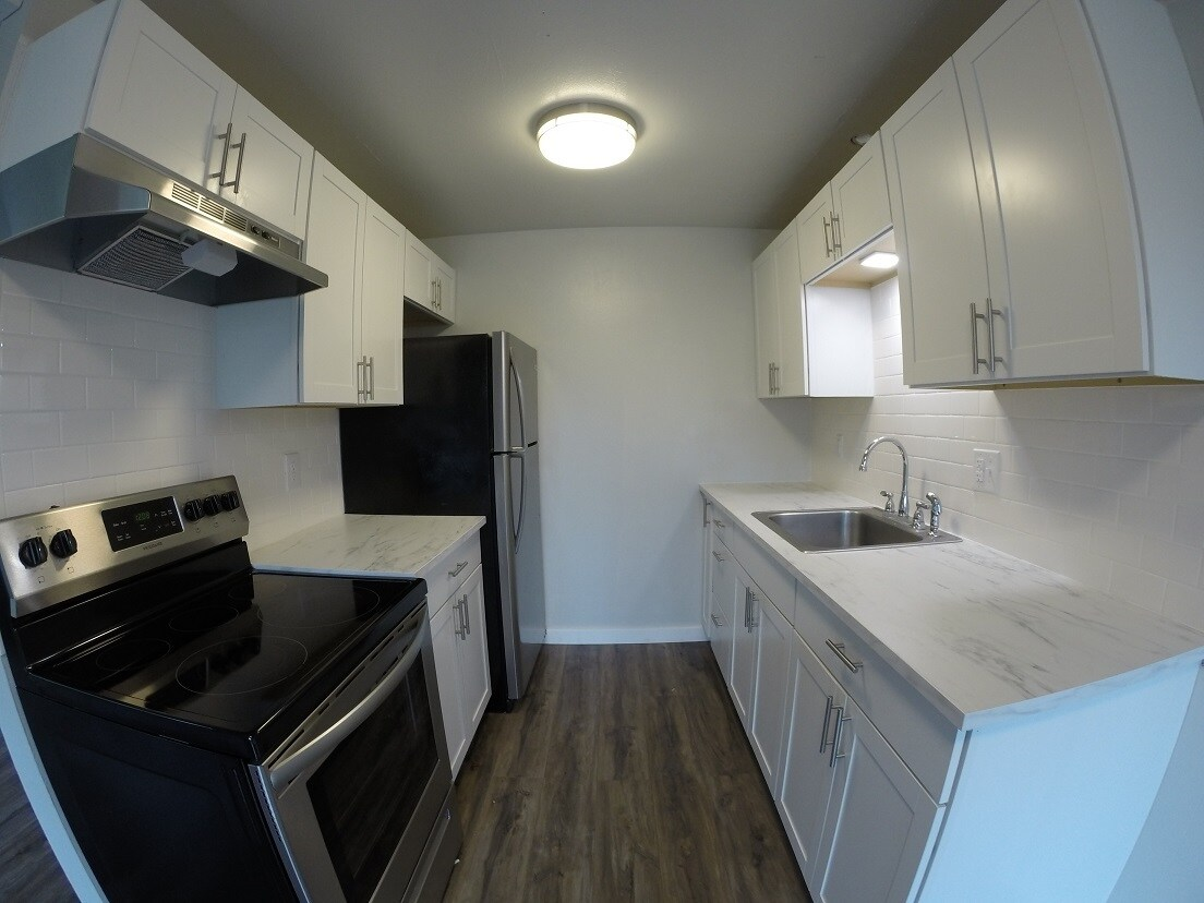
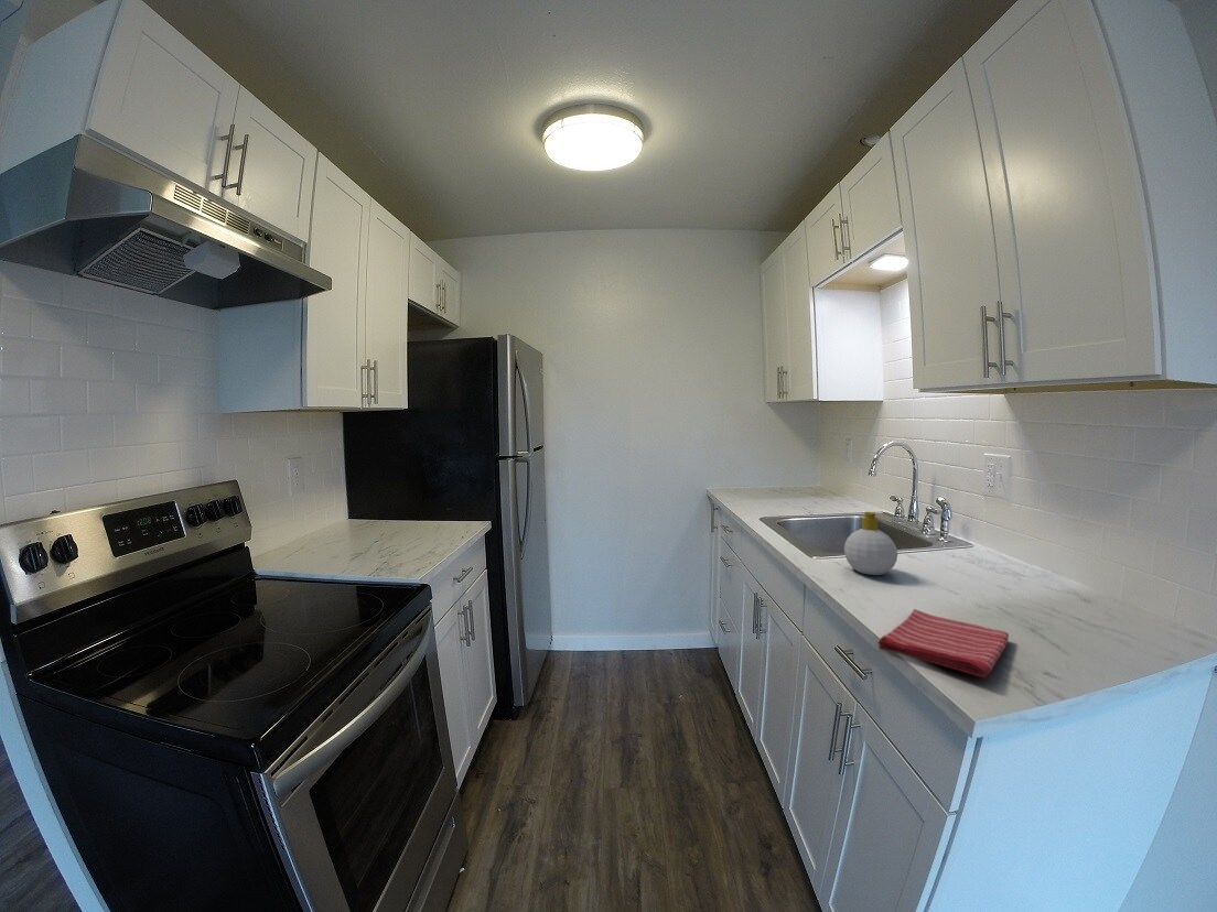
+ dish towel (944, 638)
+ soap bottle (870, 542)
